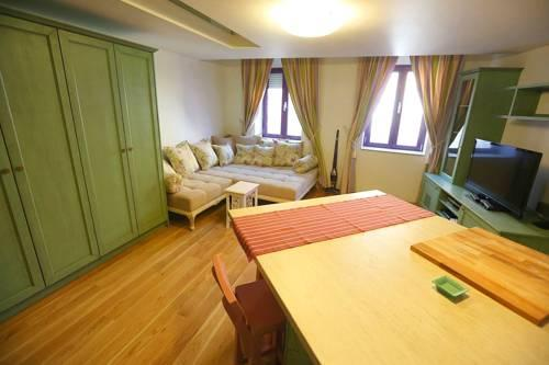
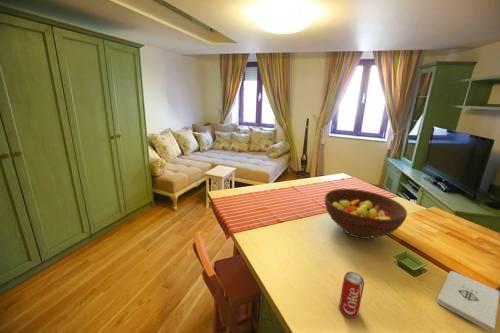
+ fruit bowl (360, 217)
+ beverage can (351, 294)
+ notepad (468, 296)
